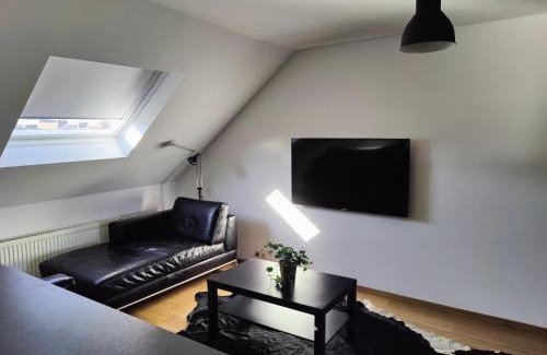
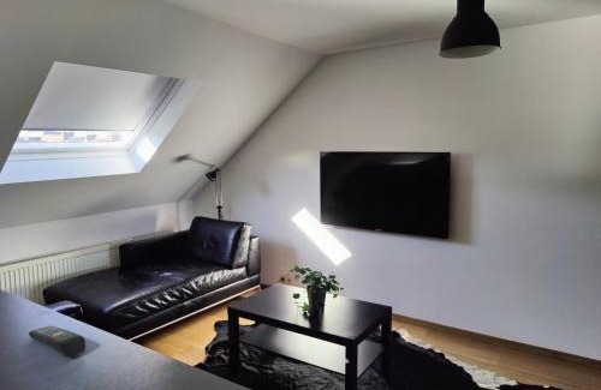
+ remote control (56, 337)
